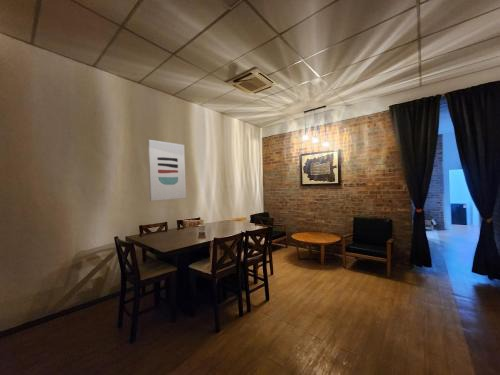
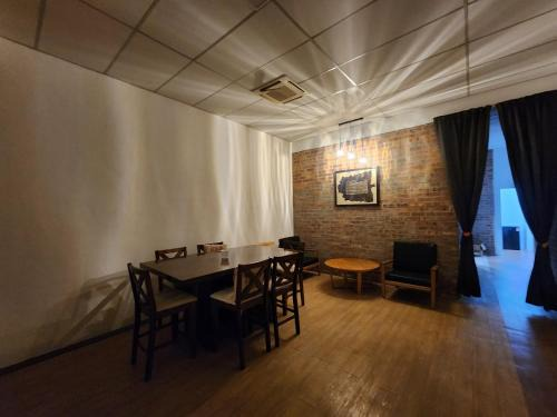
- wall art (168, 171)
